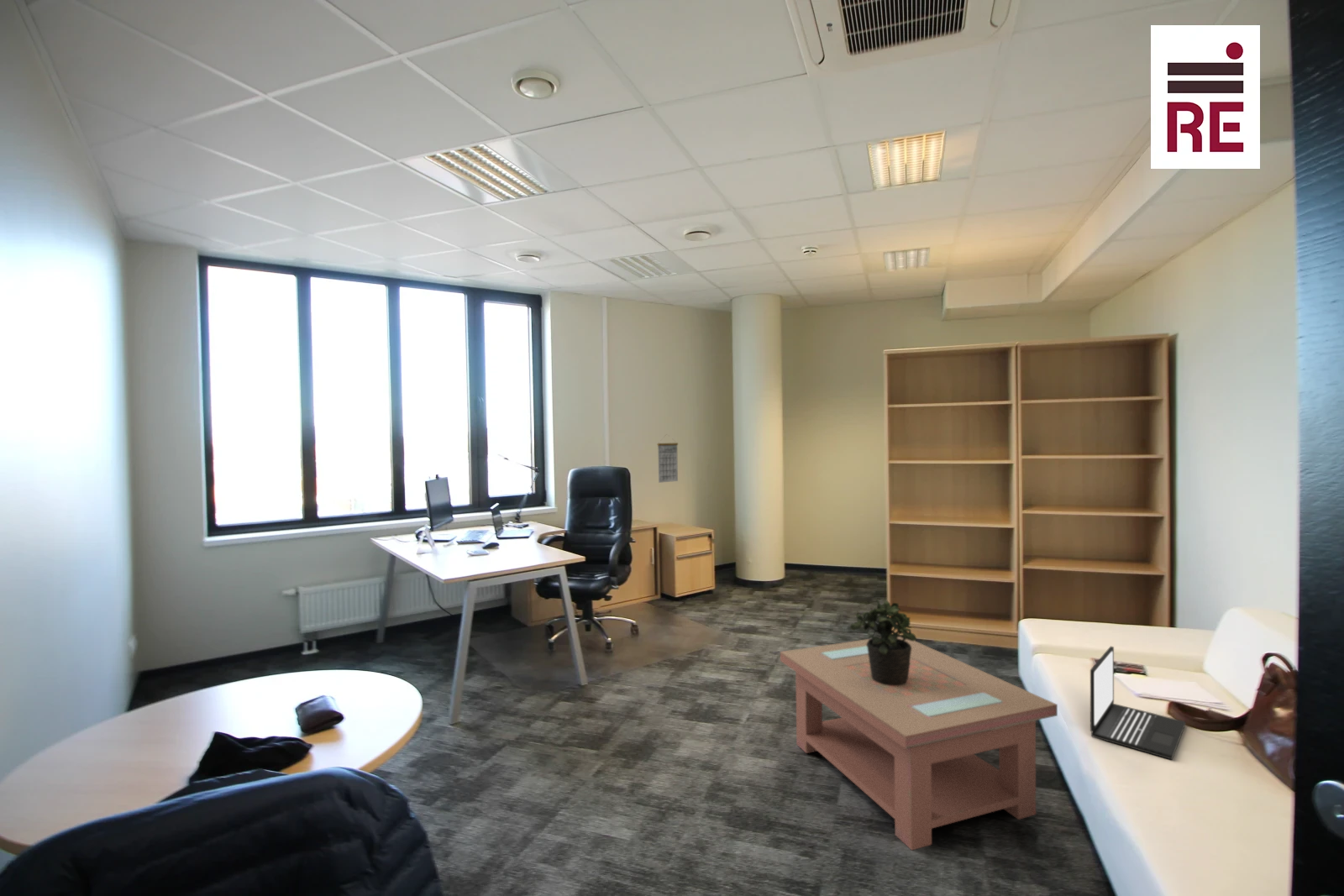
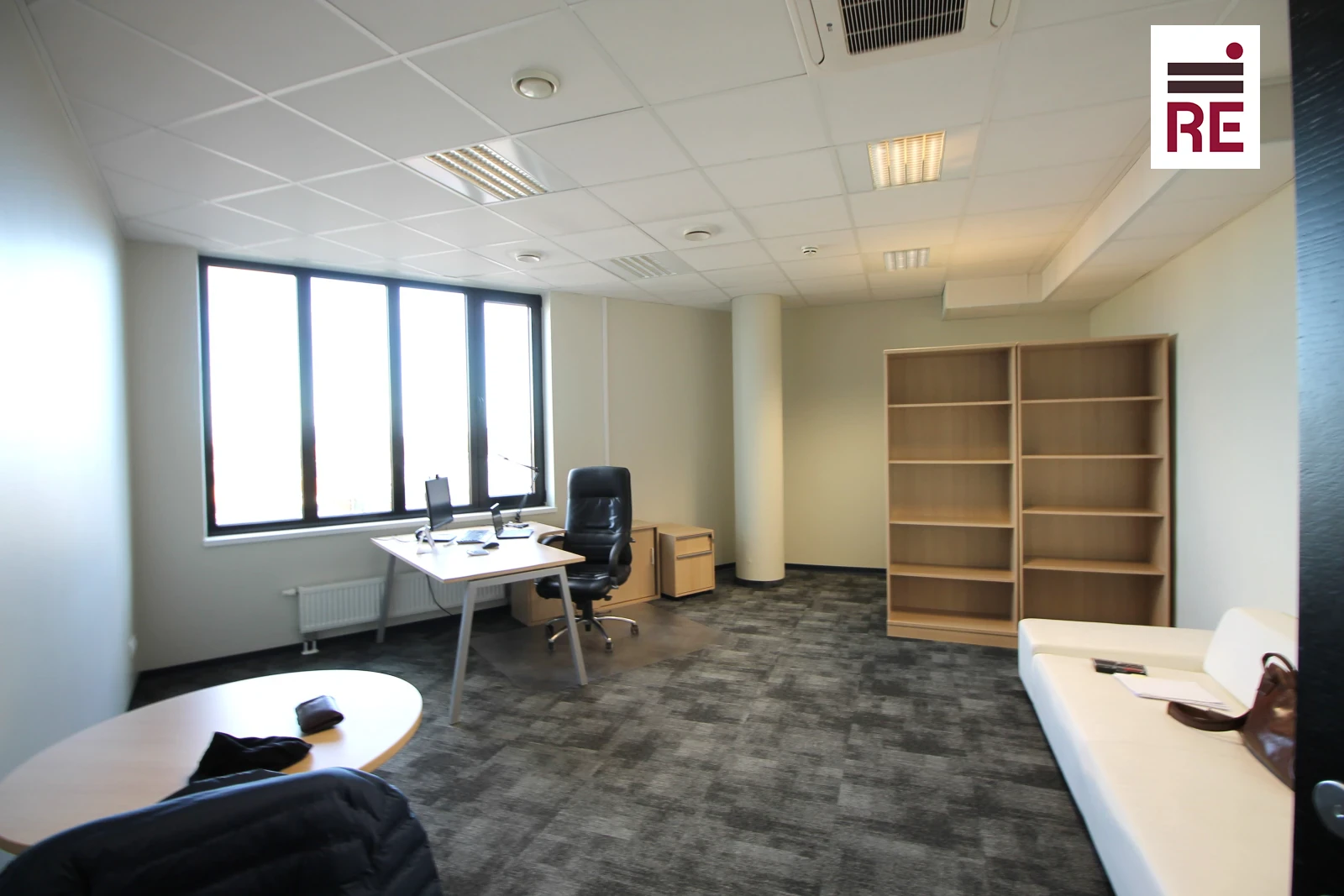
- laptop (1136, 709)
- potted plant (885, 637)
- calendar (668, 458)
- coffee table (903, 725)
